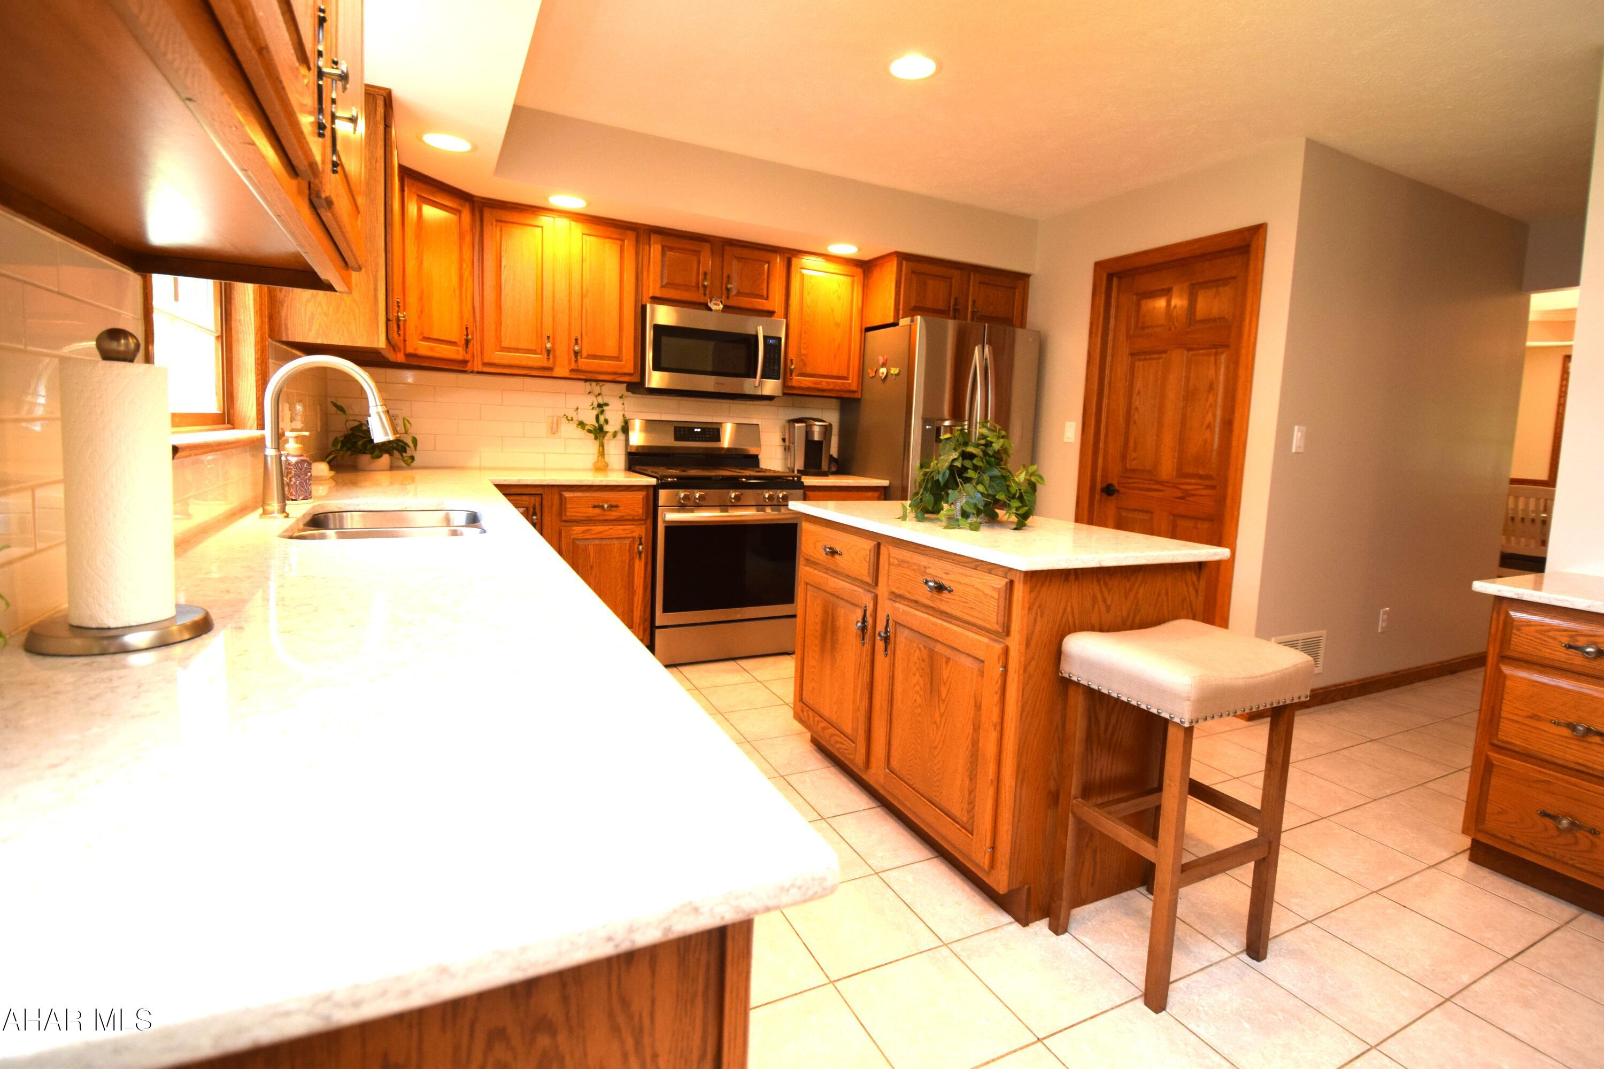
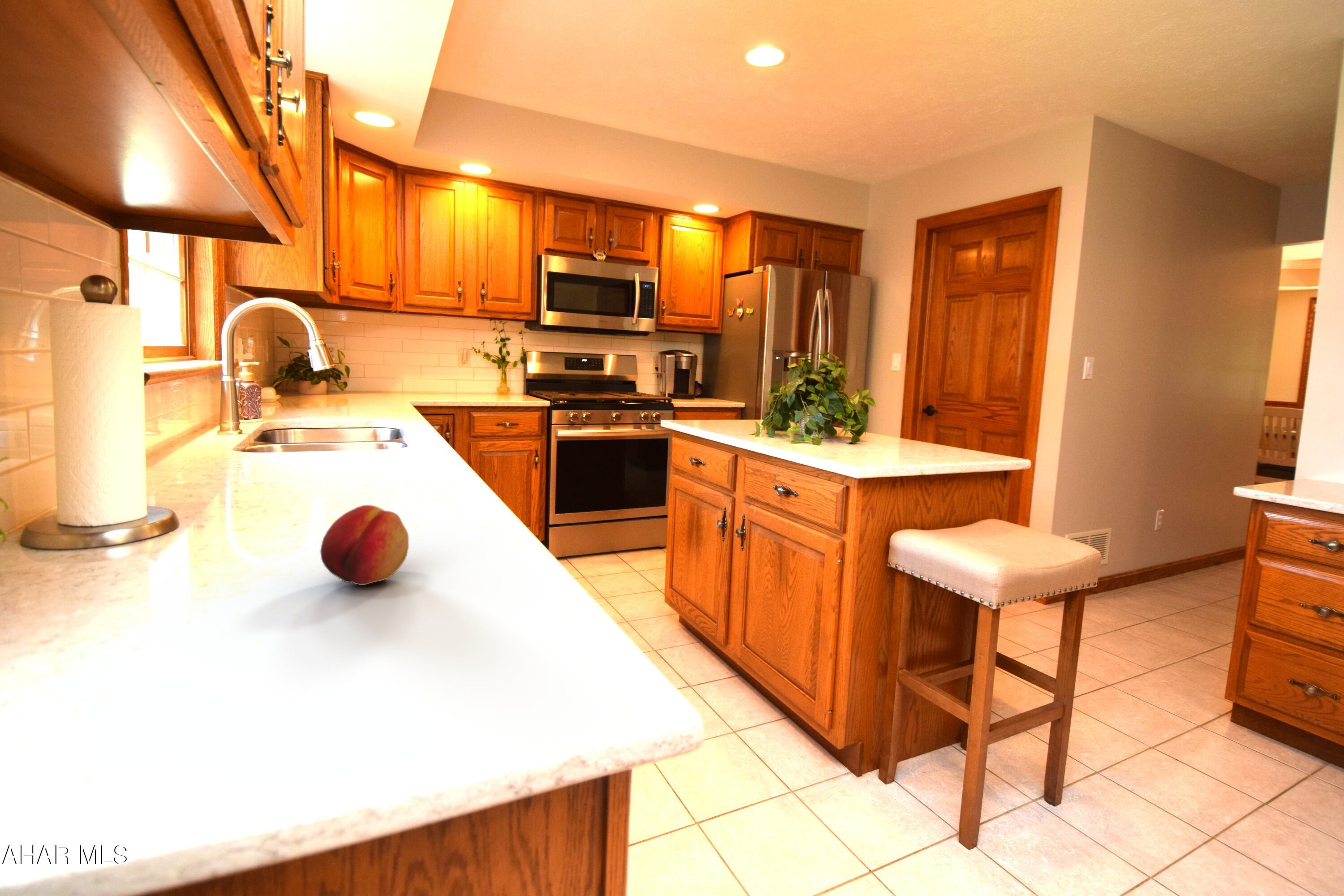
+ fruit (366, 543)
